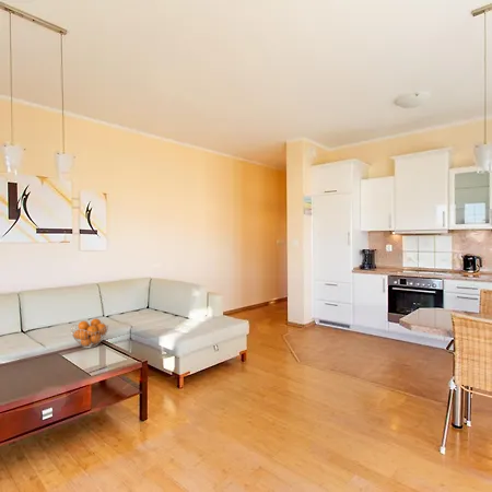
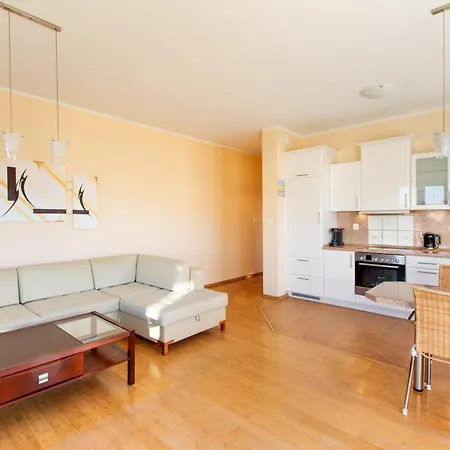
- fruit basket (90, 332)
